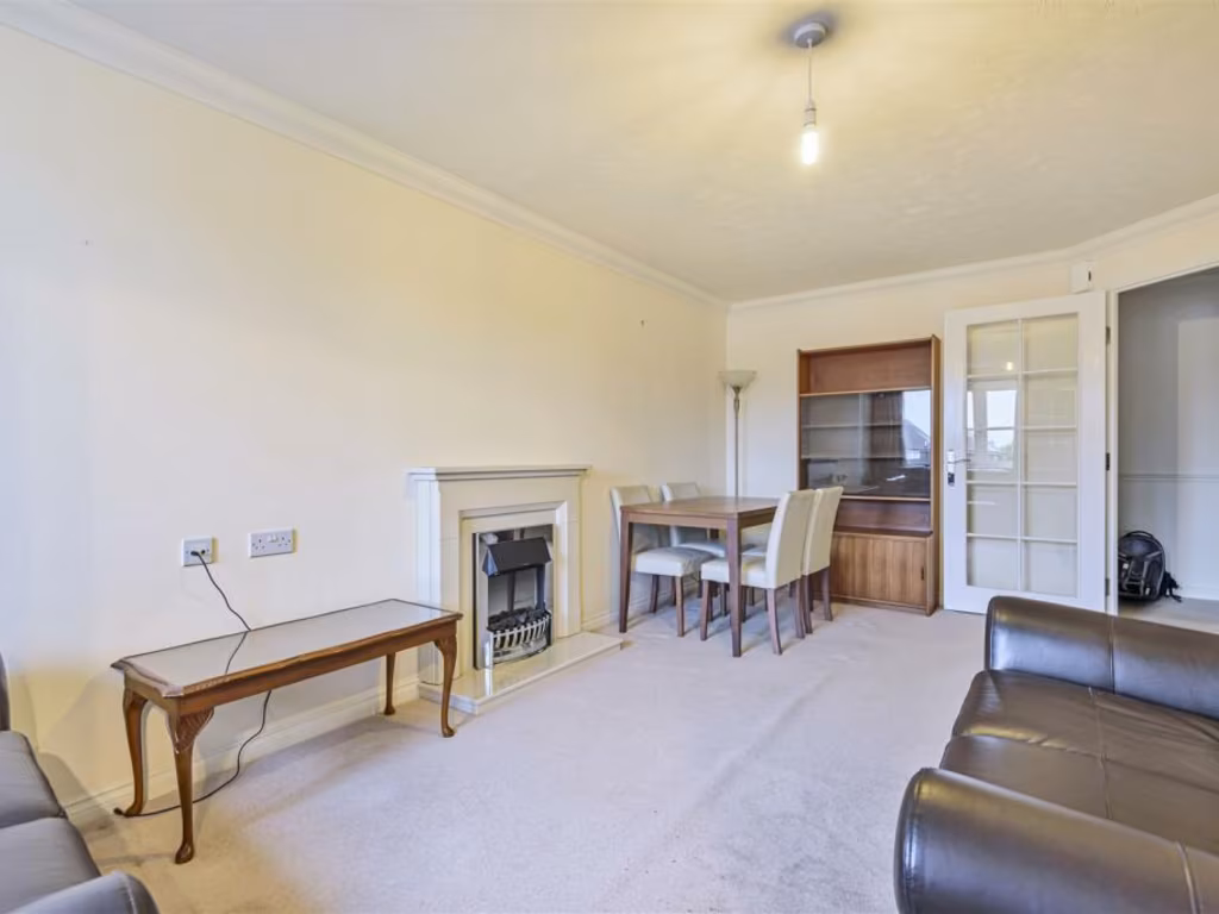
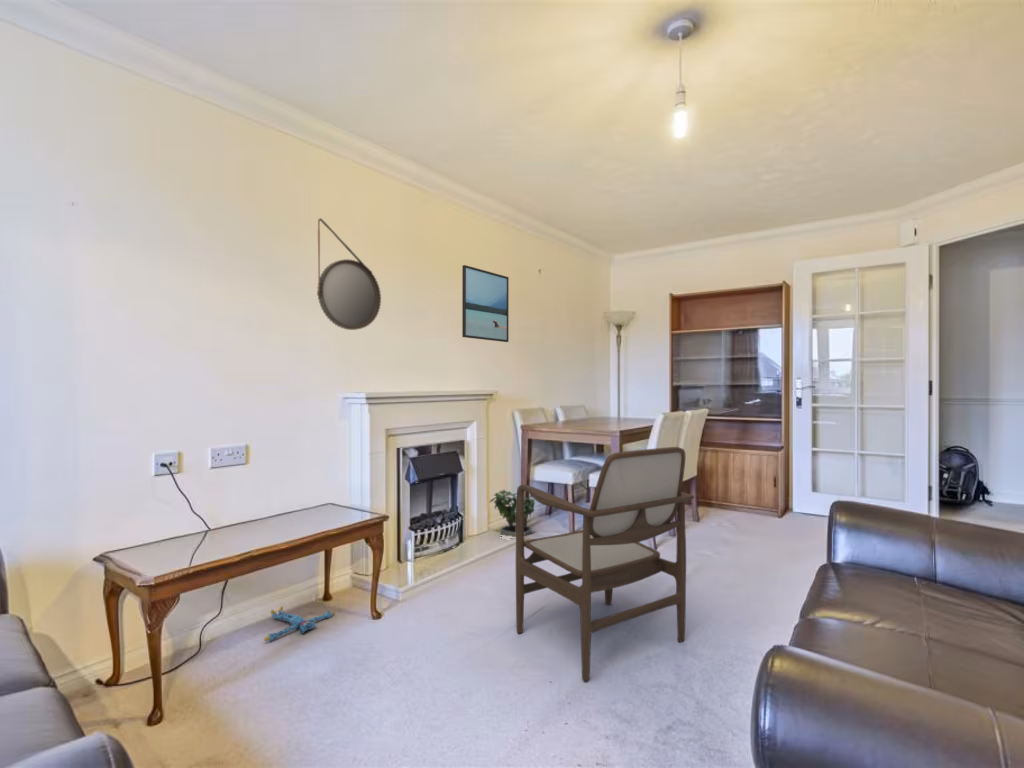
+ home mirror (350, 278)
+ plush toy (292, 619)
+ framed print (486, 305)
+ potted plant (513, 510)
+ armchair (602, 540)
